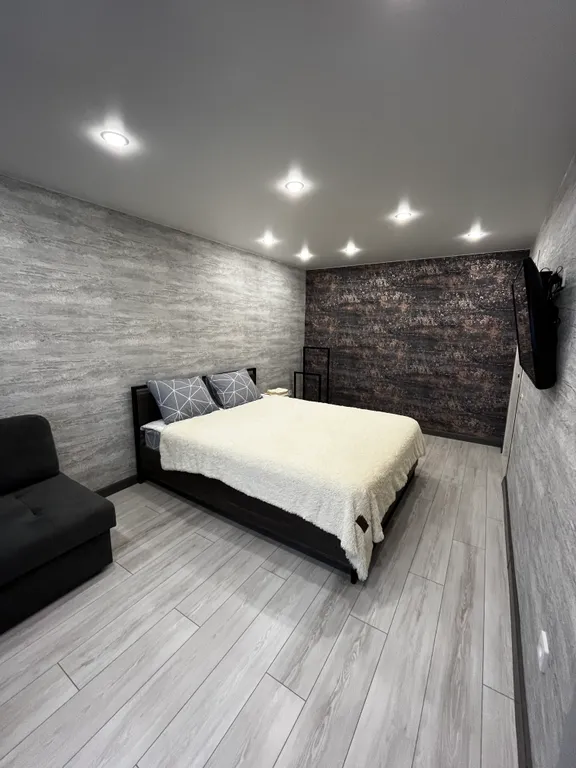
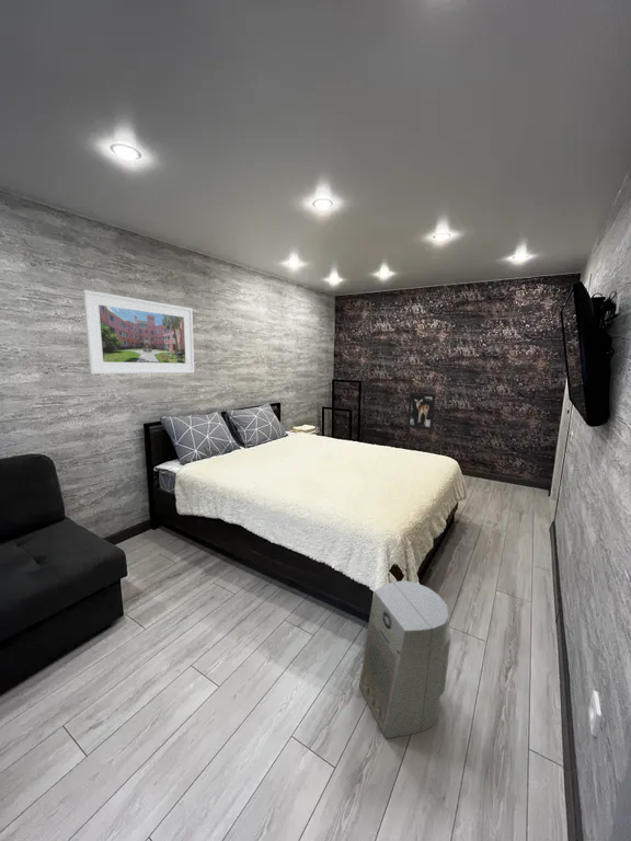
+ fan (409, 652)
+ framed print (147, 337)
+ wall art (421, 411)
